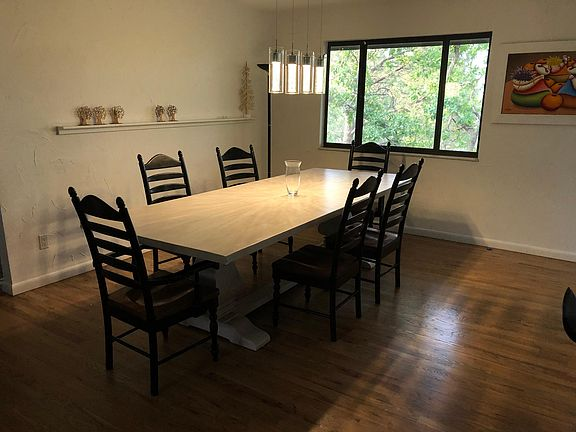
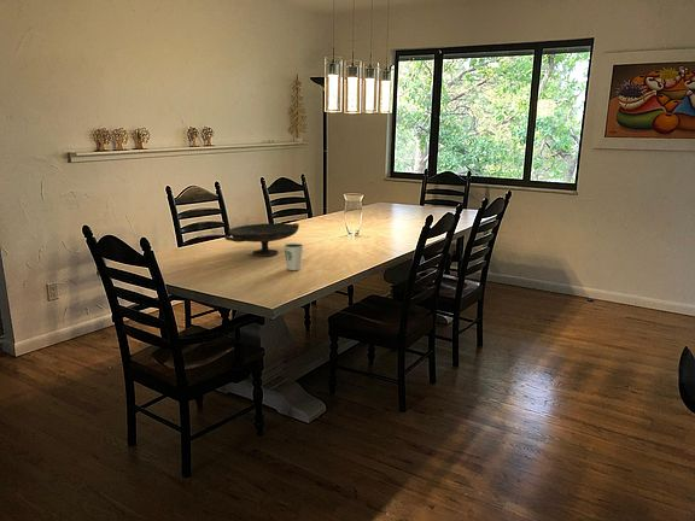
+ decorative bowl (264, 240)
+ dixie cup (293, 257)
